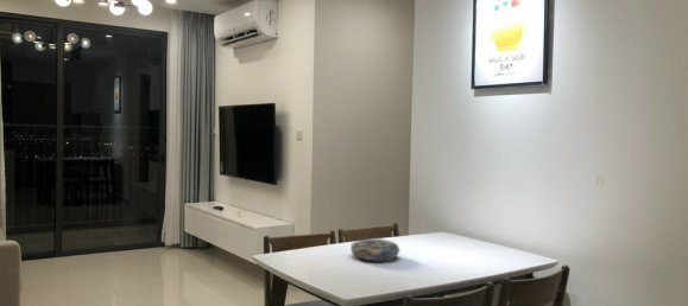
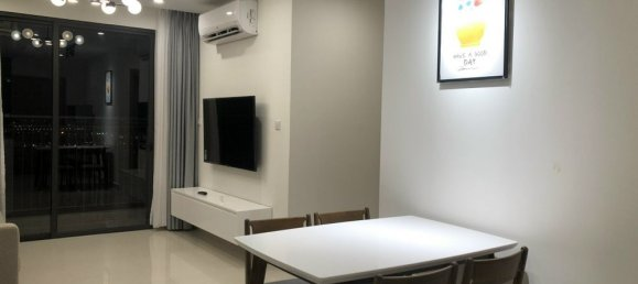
- decorative bowl (374, 249)
